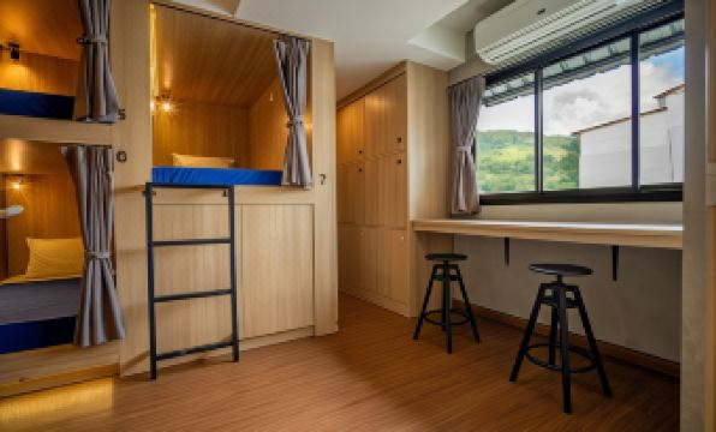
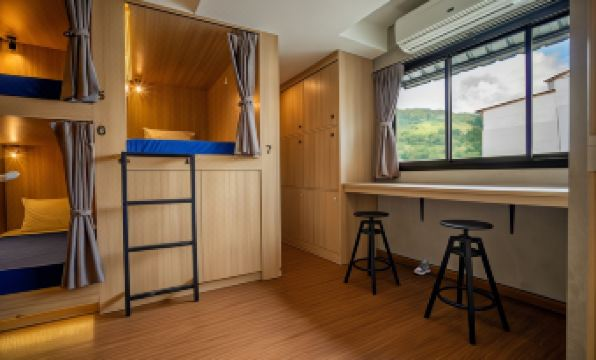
+ sneaker (422, 266)
